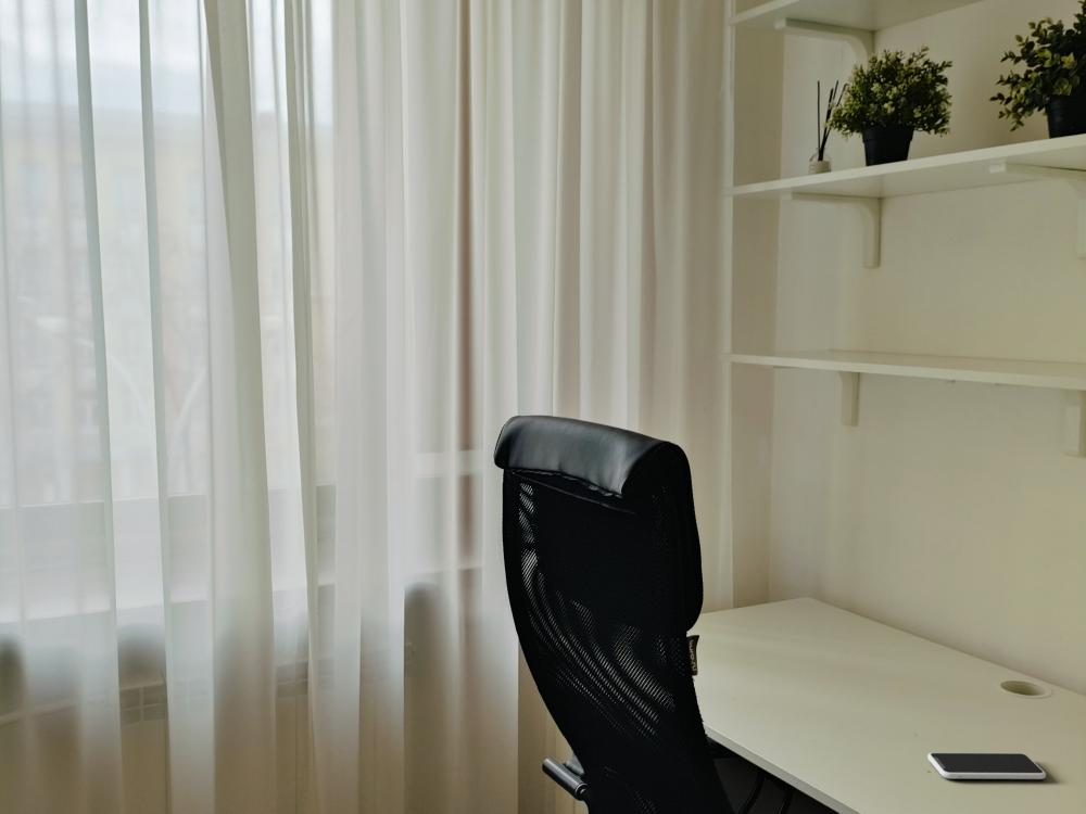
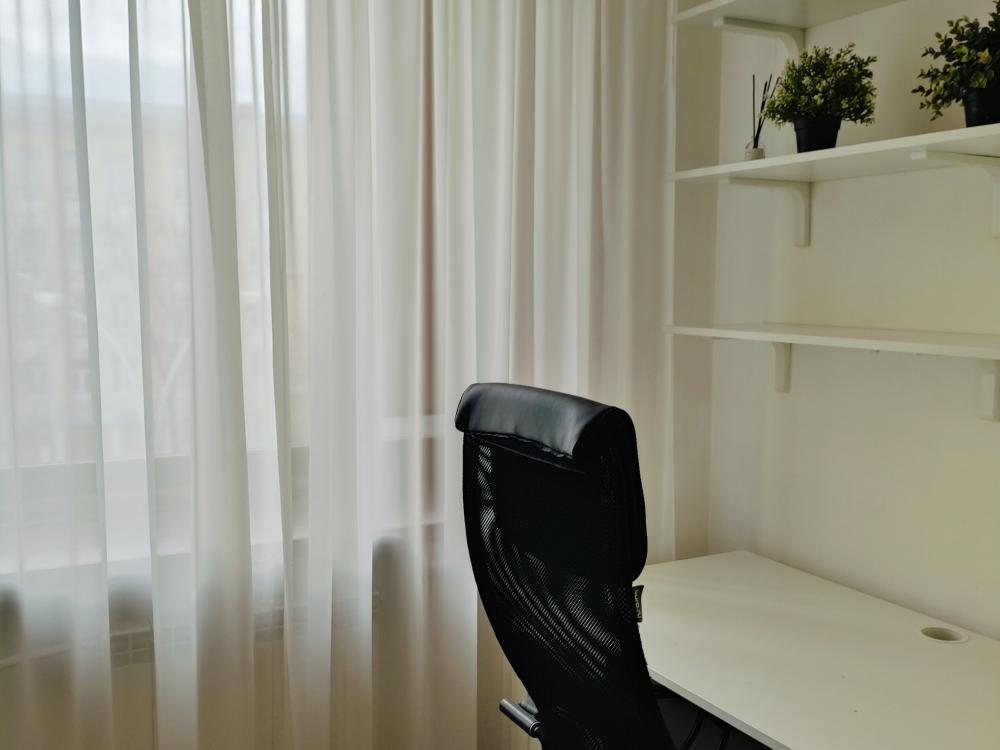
- smartphone (985, 765)
